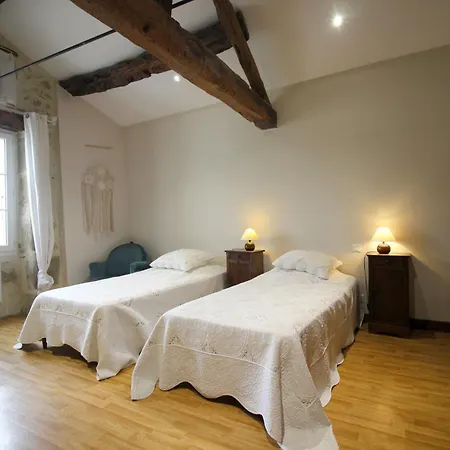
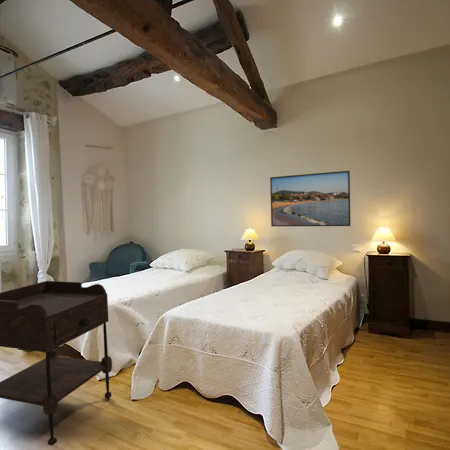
+ side table (52, 352)
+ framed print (308, 200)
